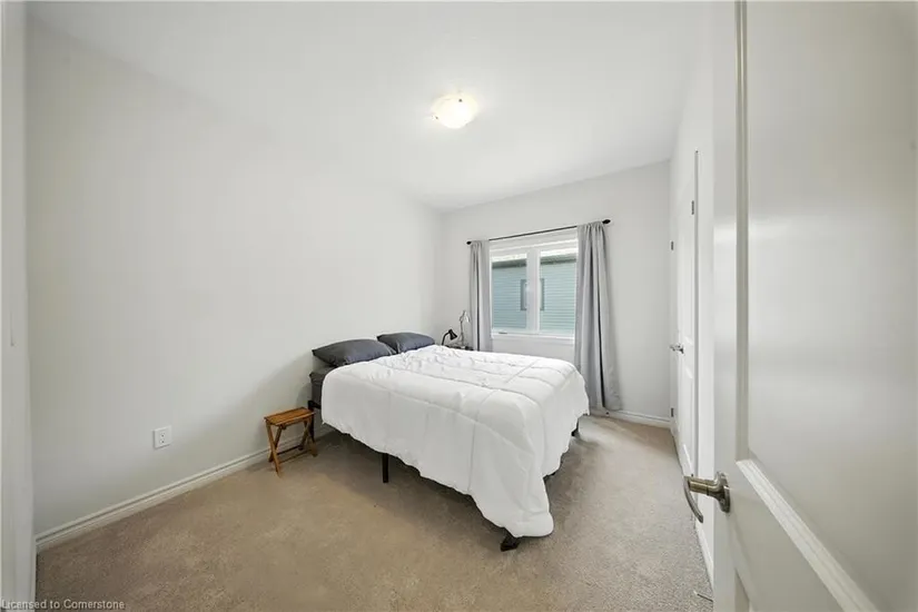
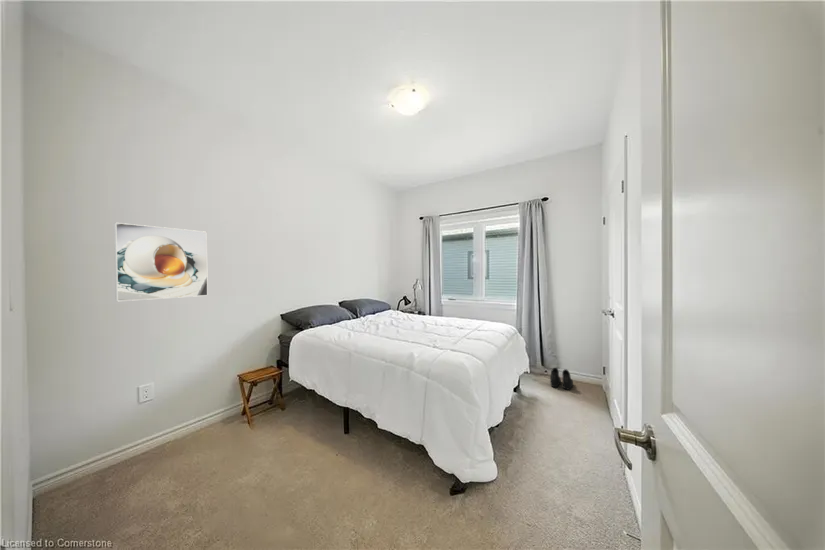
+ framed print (165, 263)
+ boots (563, 376)
